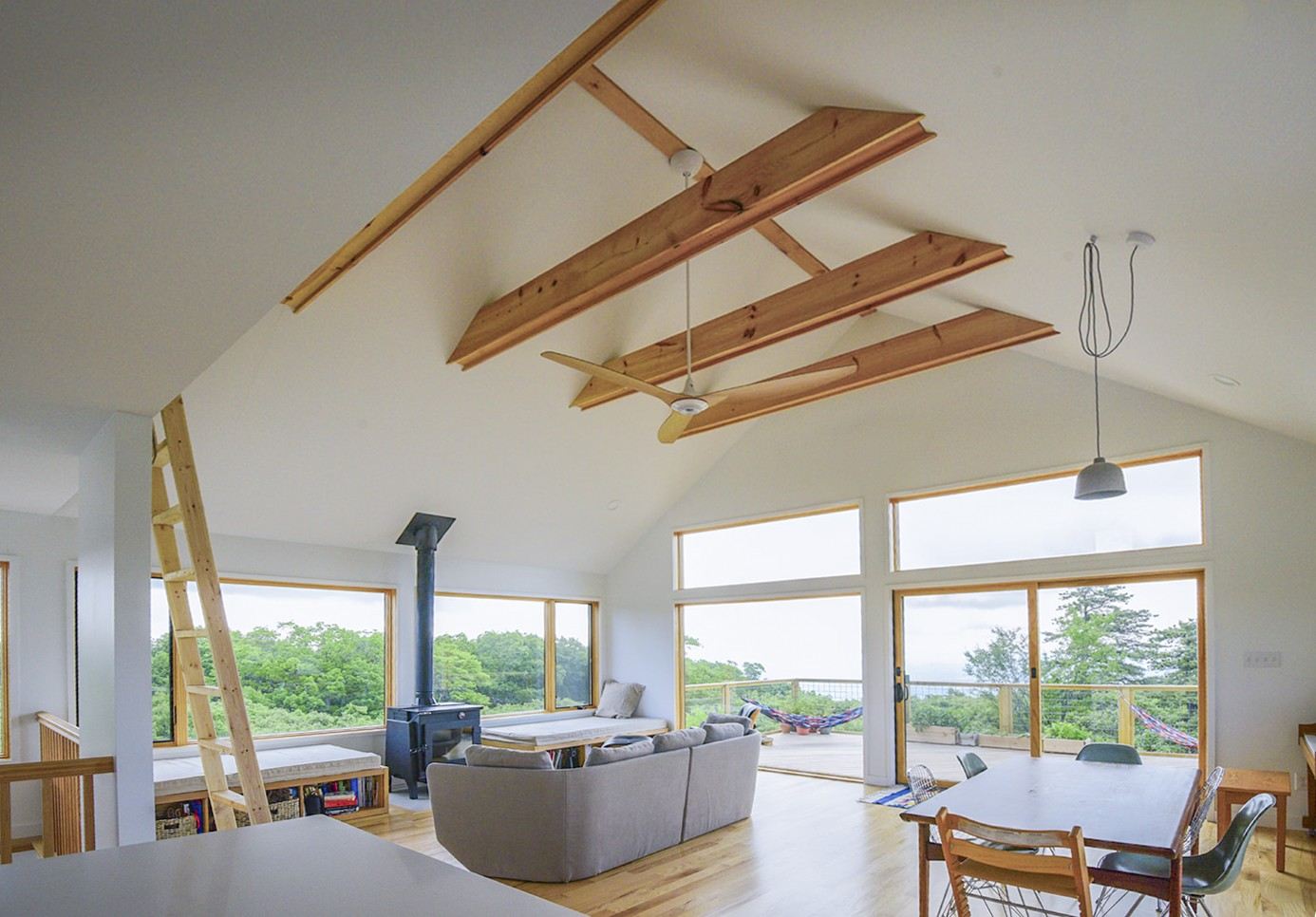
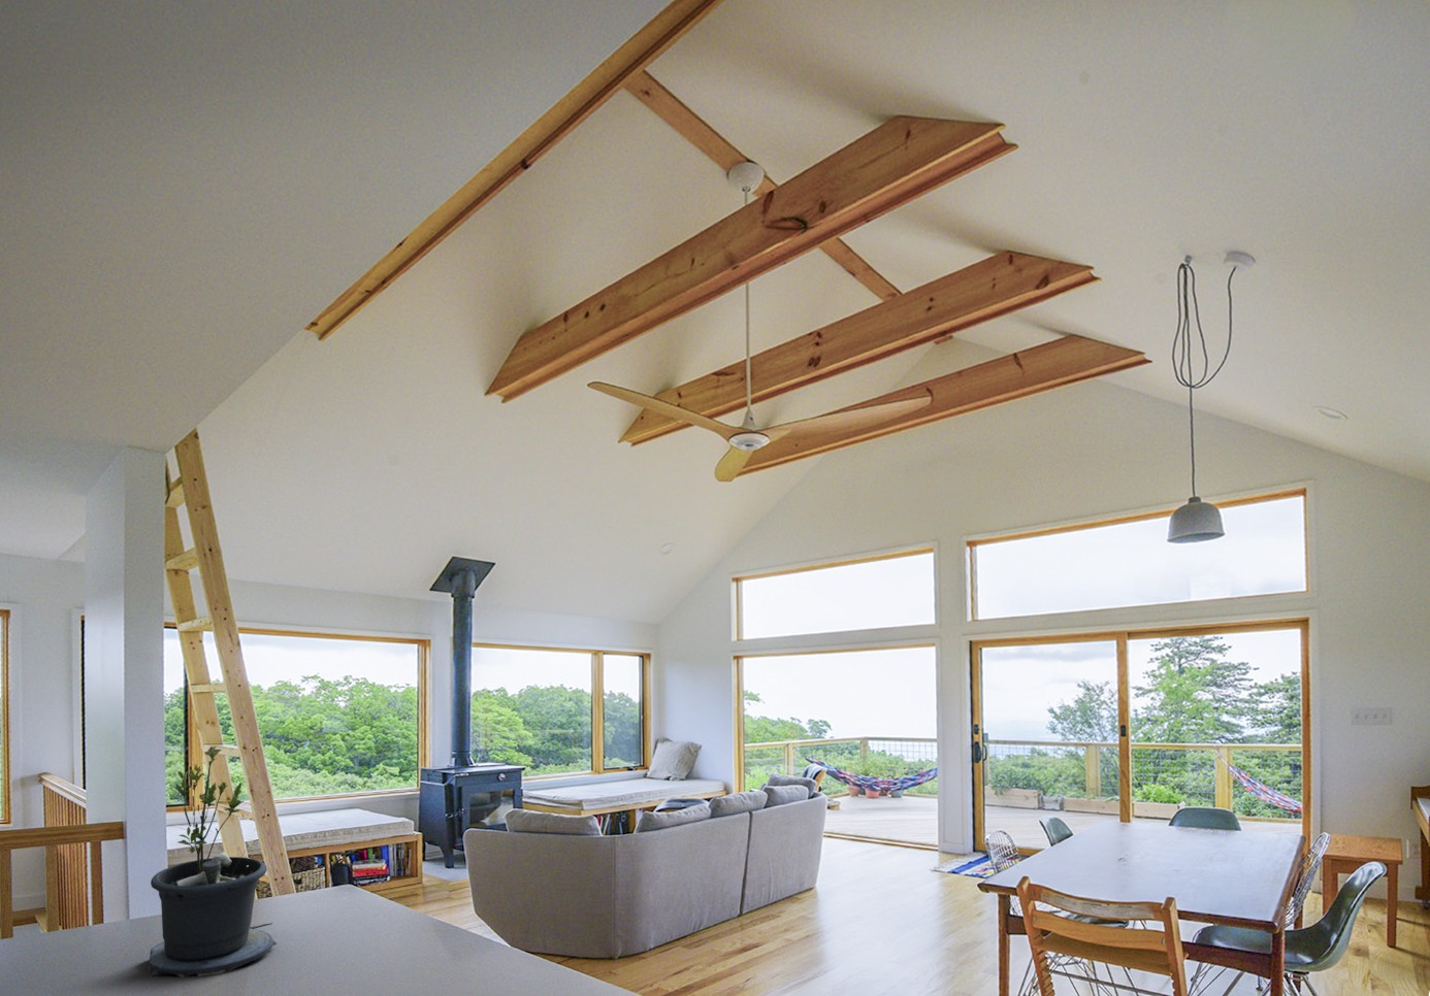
+ potted plant (216, 855)
